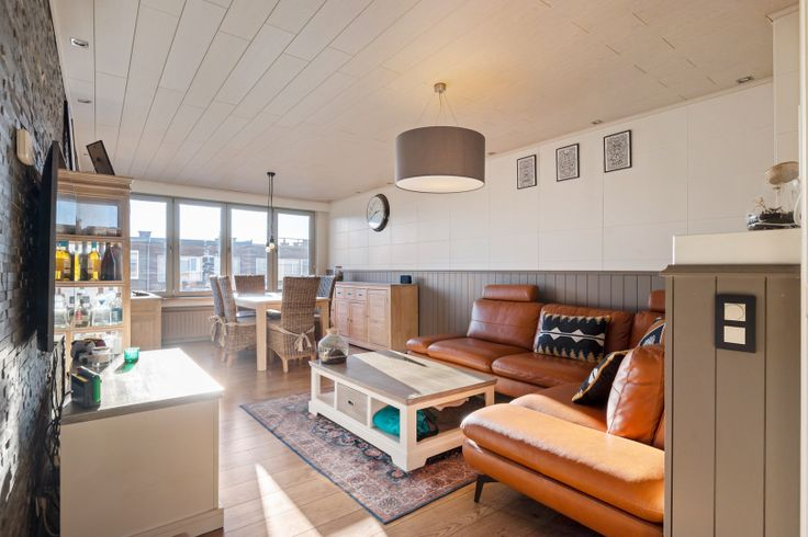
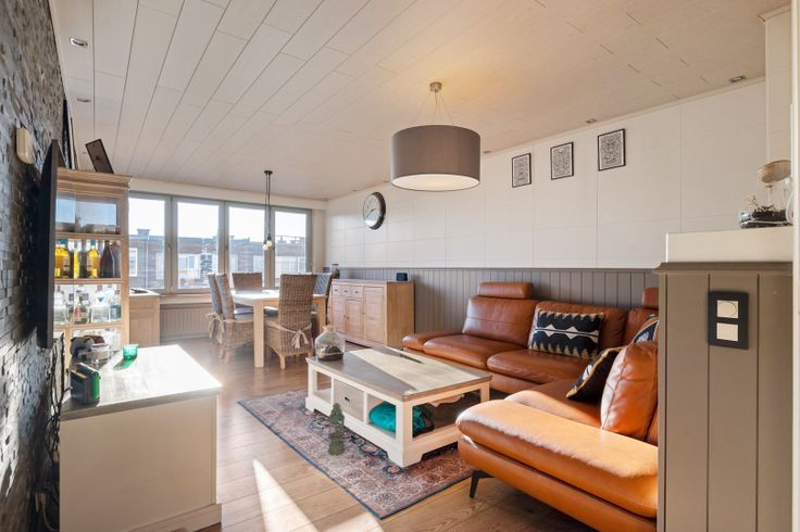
+ lantern (341, 426)
